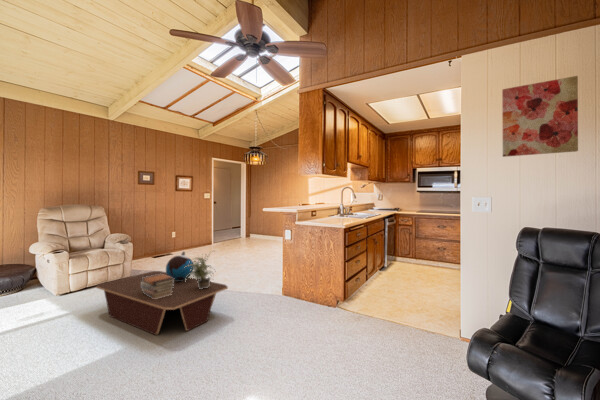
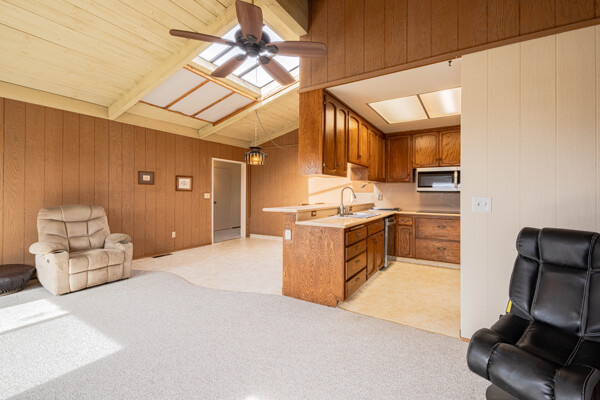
- decorative globe (179, 266)
- coffee table (161, 299)
- potted plant (201, 269)
- wall art (537, 118)
- book stack (157, 285)
